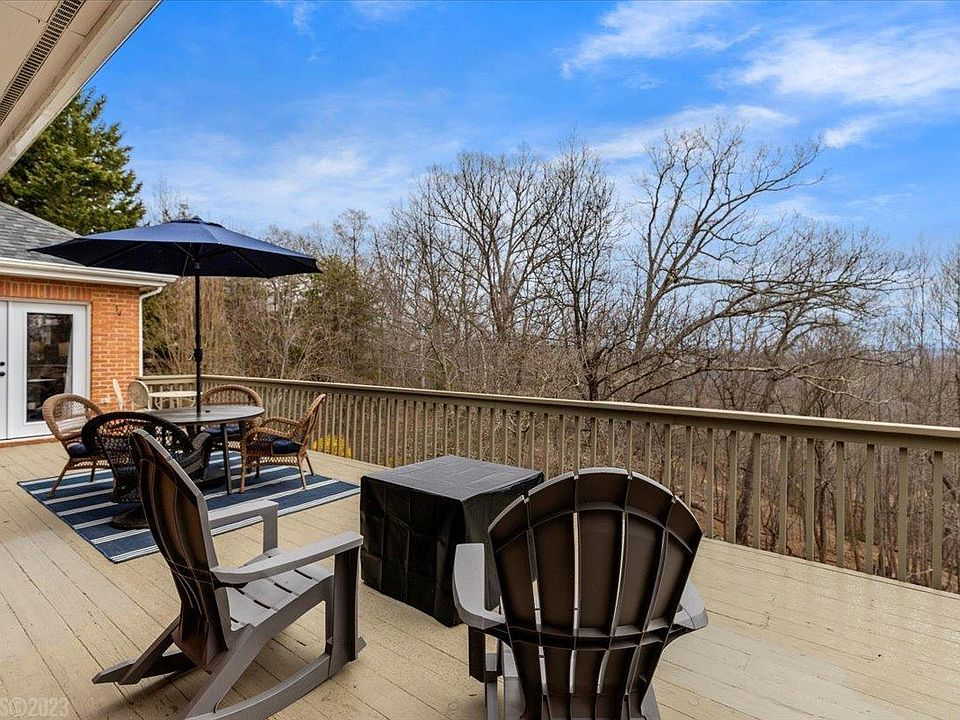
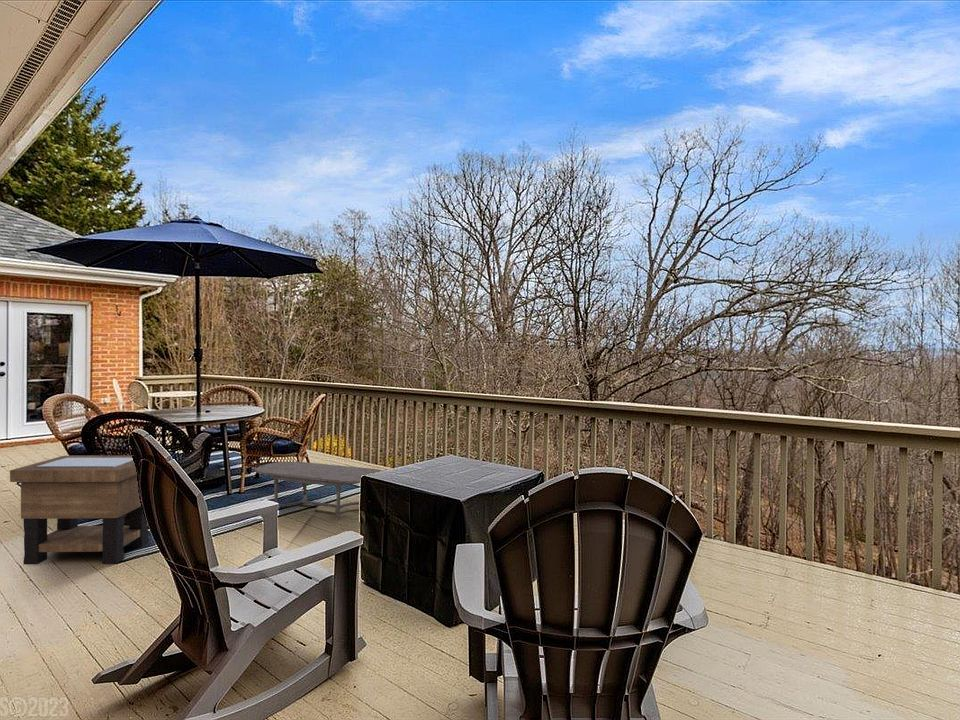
+ coffee table (320, 484)
+ side table (91, 506)
